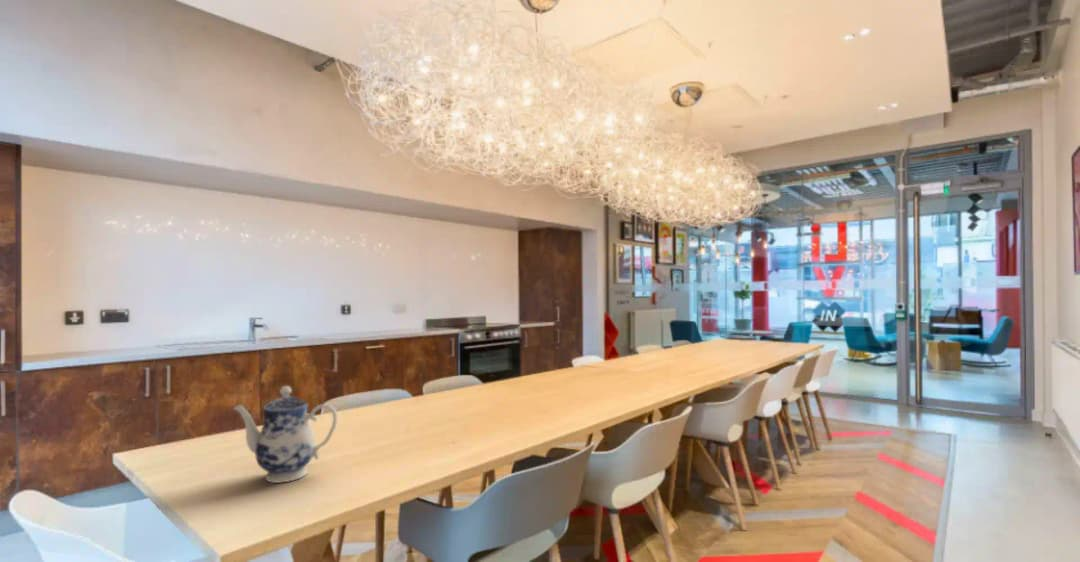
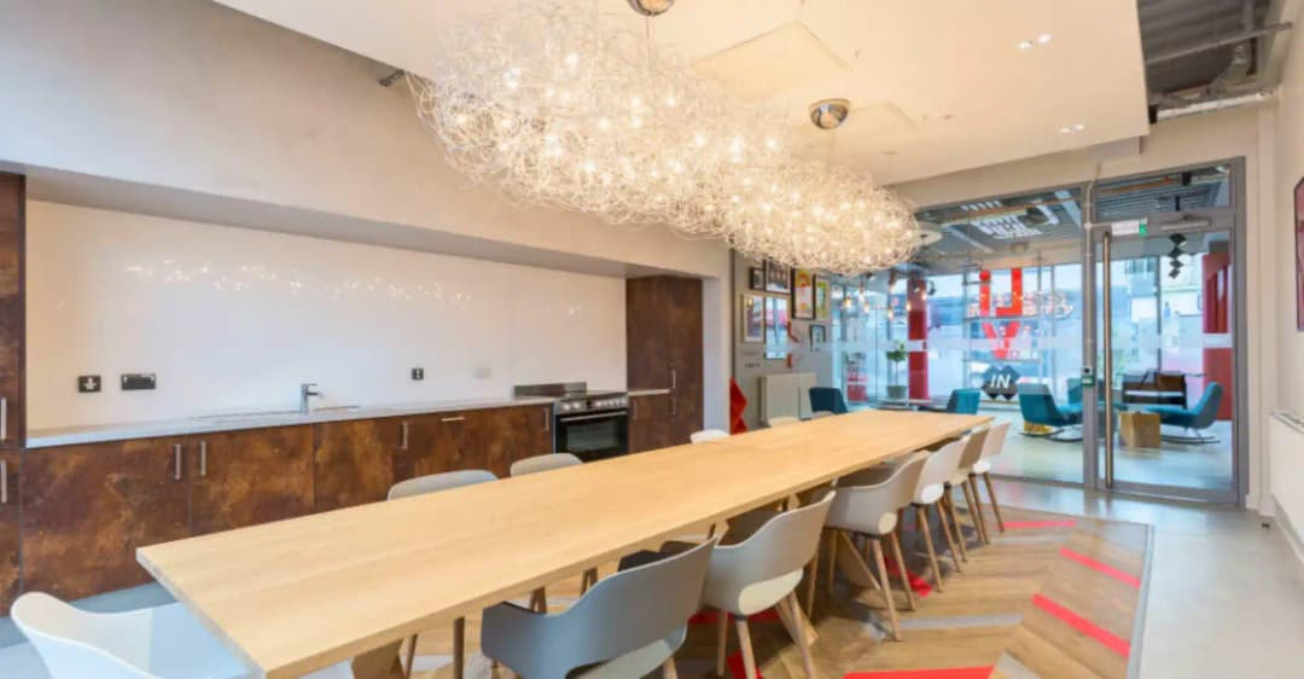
- teapot (286, 430)
